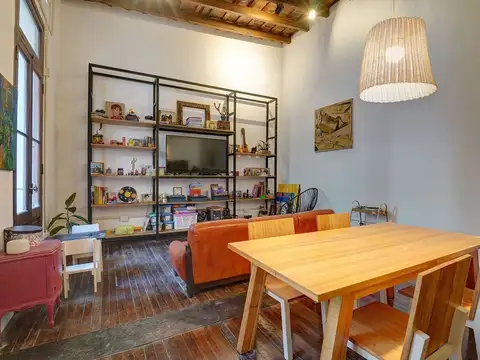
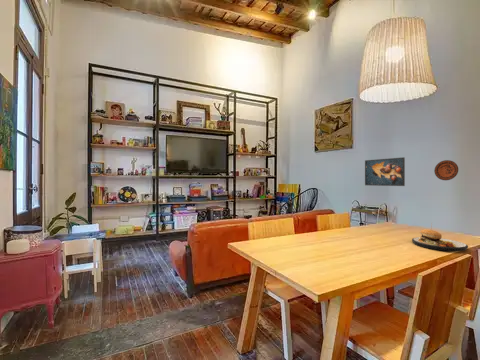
+ decorative plate (446, 170)
+ plate (438, 234)
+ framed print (383, 172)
